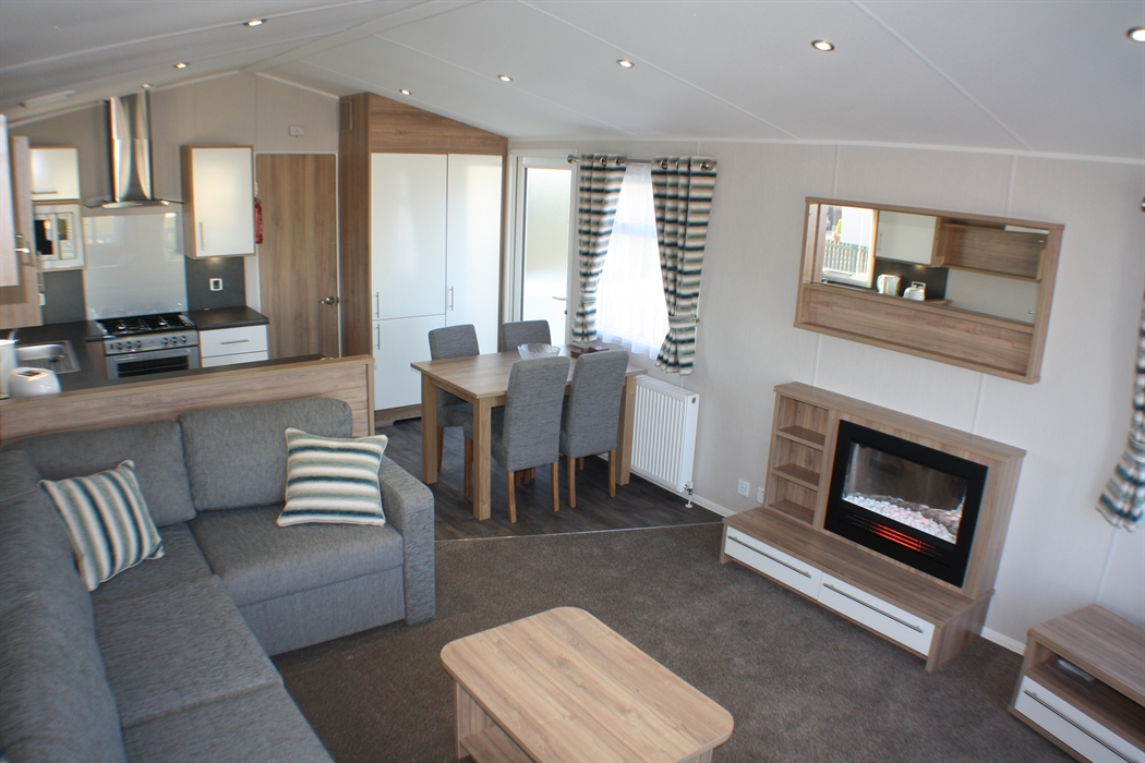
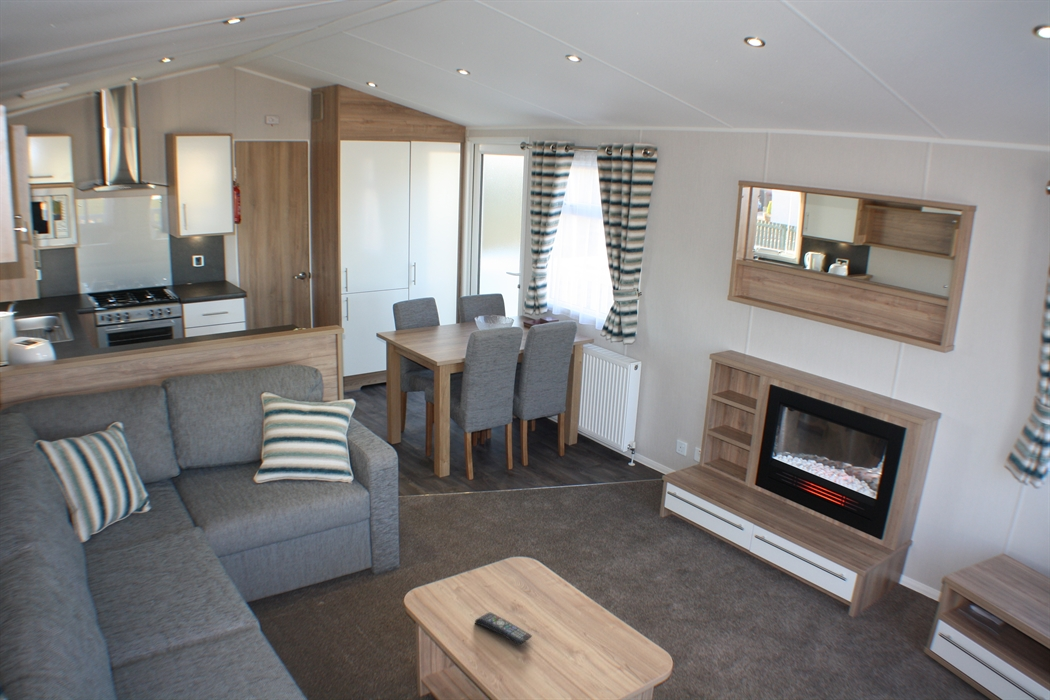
+ remote control (502, 628)
